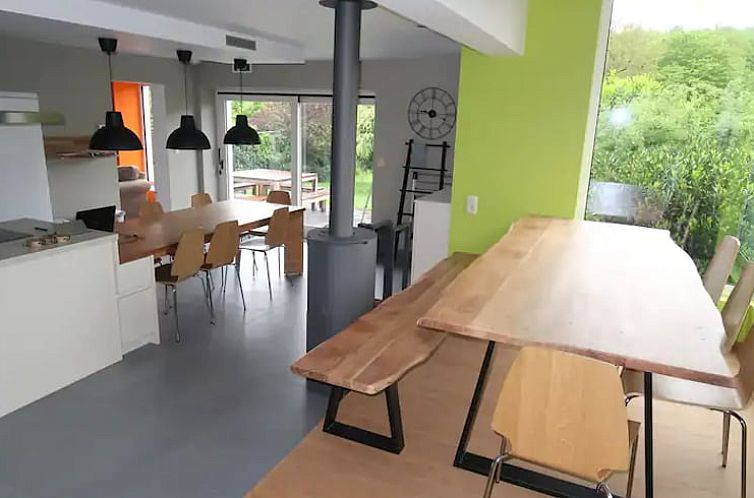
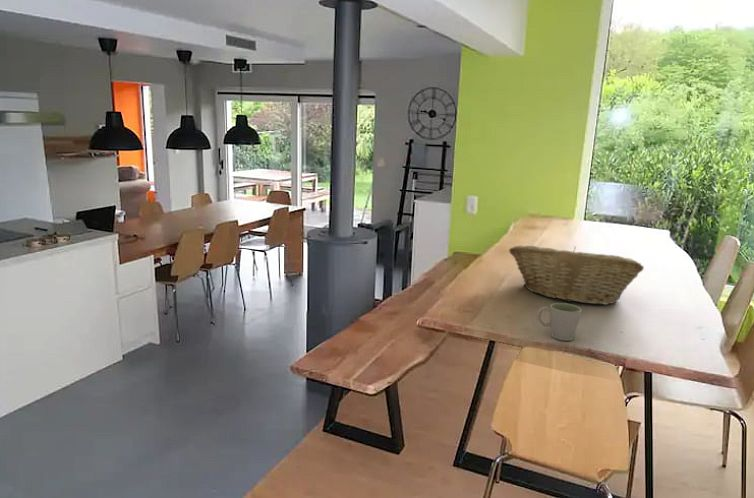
+ fruit basket (572, 268)
+ mug (558, 321)
